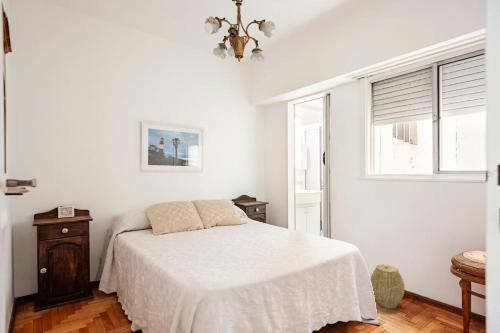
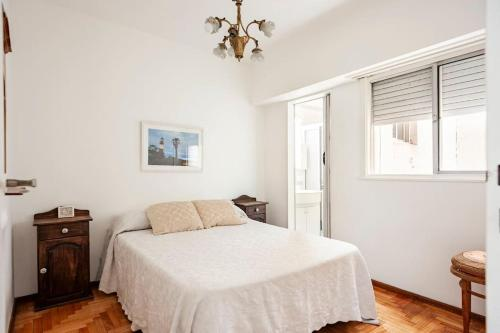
- woven basket (387, 285)
